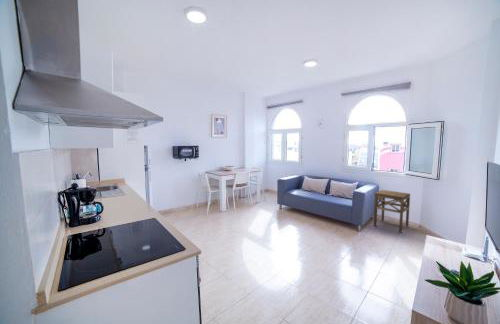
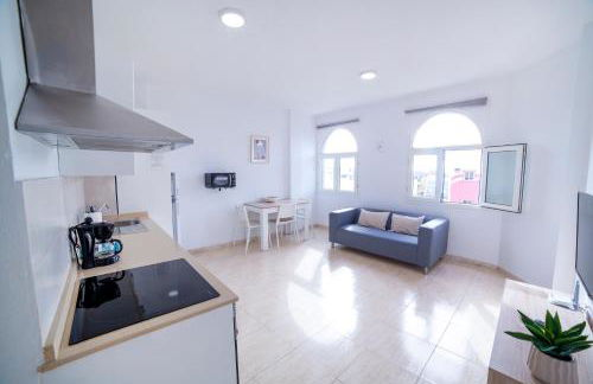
- side table (391, 209)
